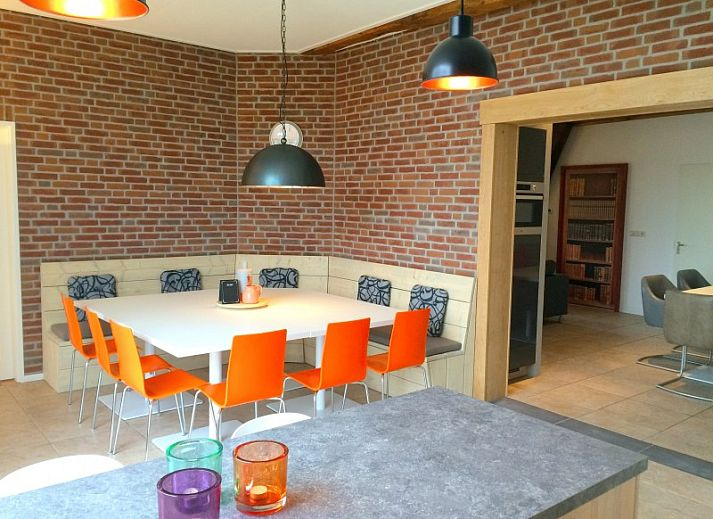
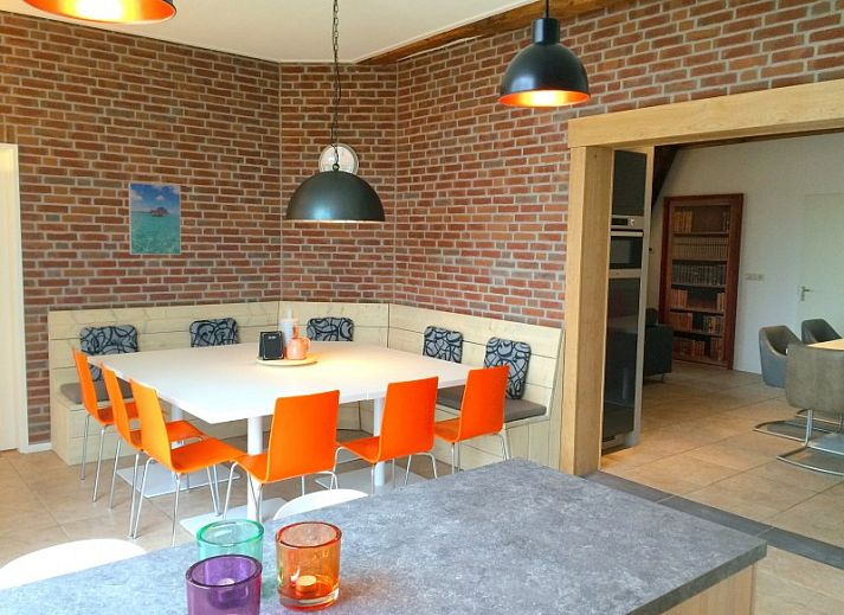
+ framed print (155, 219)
